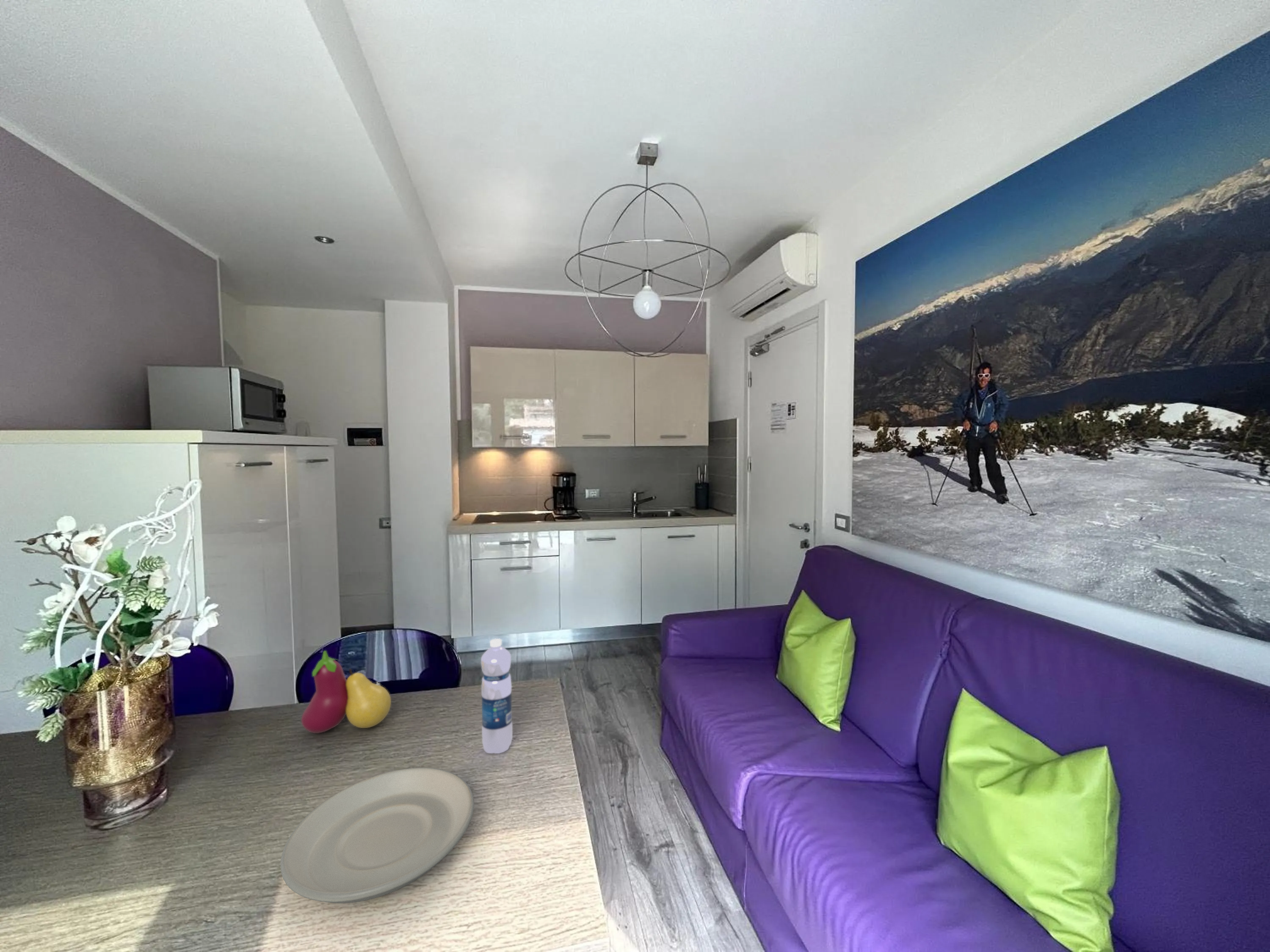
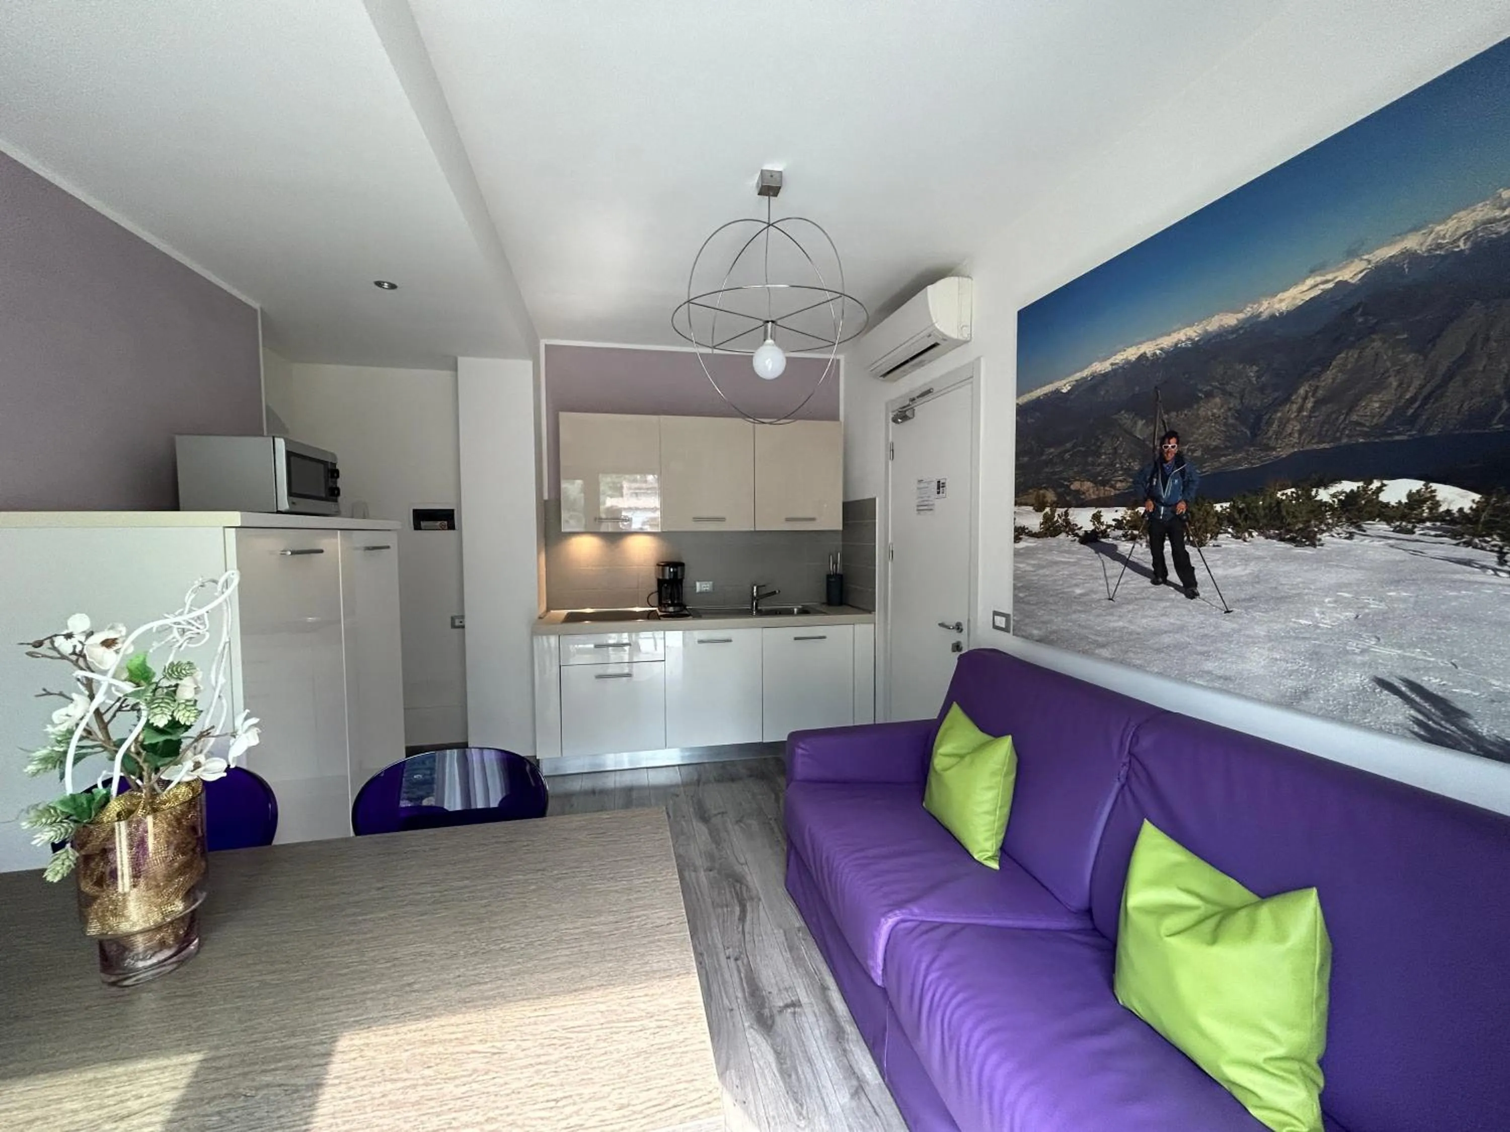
- water bottle (497, 694)
- fruit (351, 682)
- plate (385, 833)
